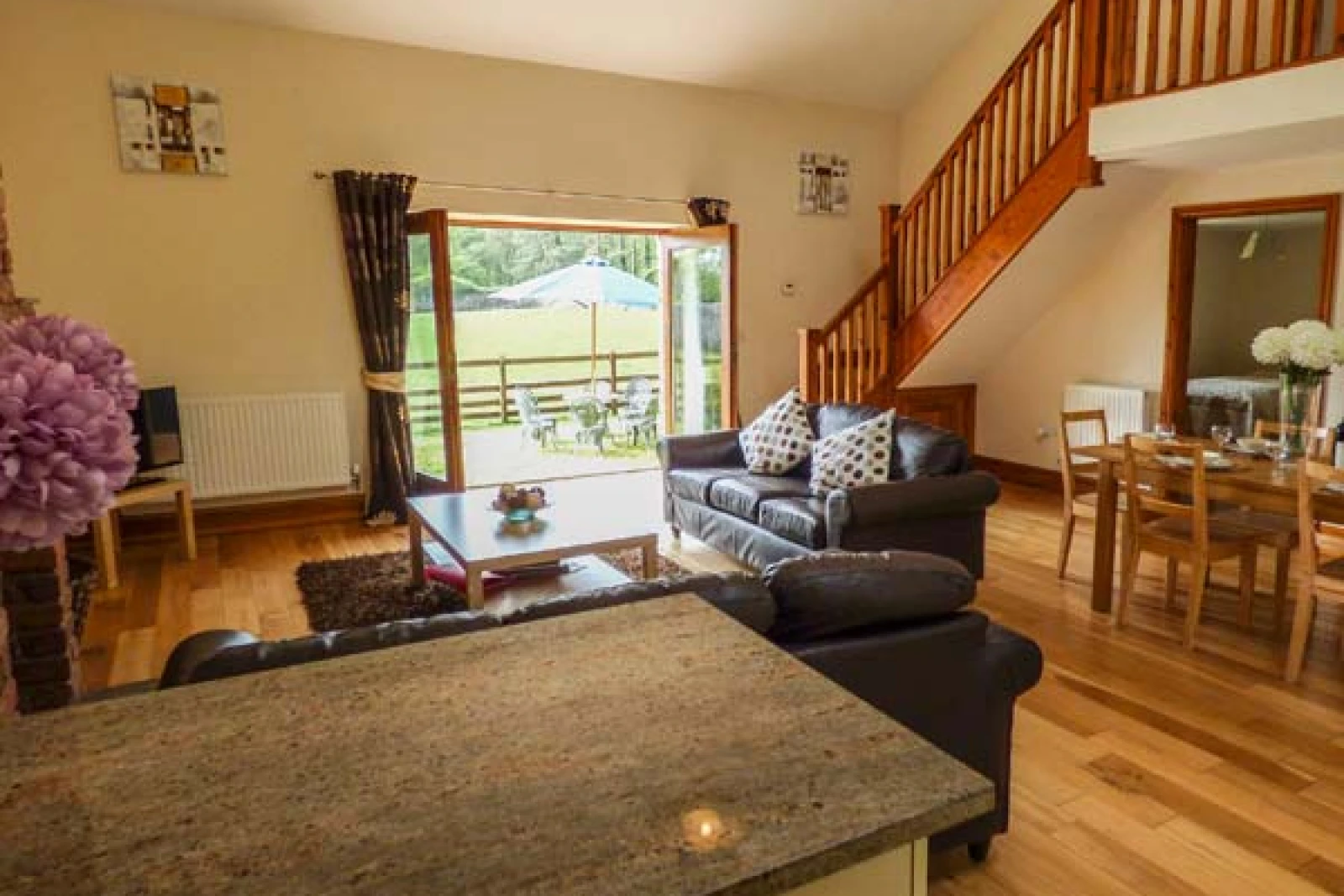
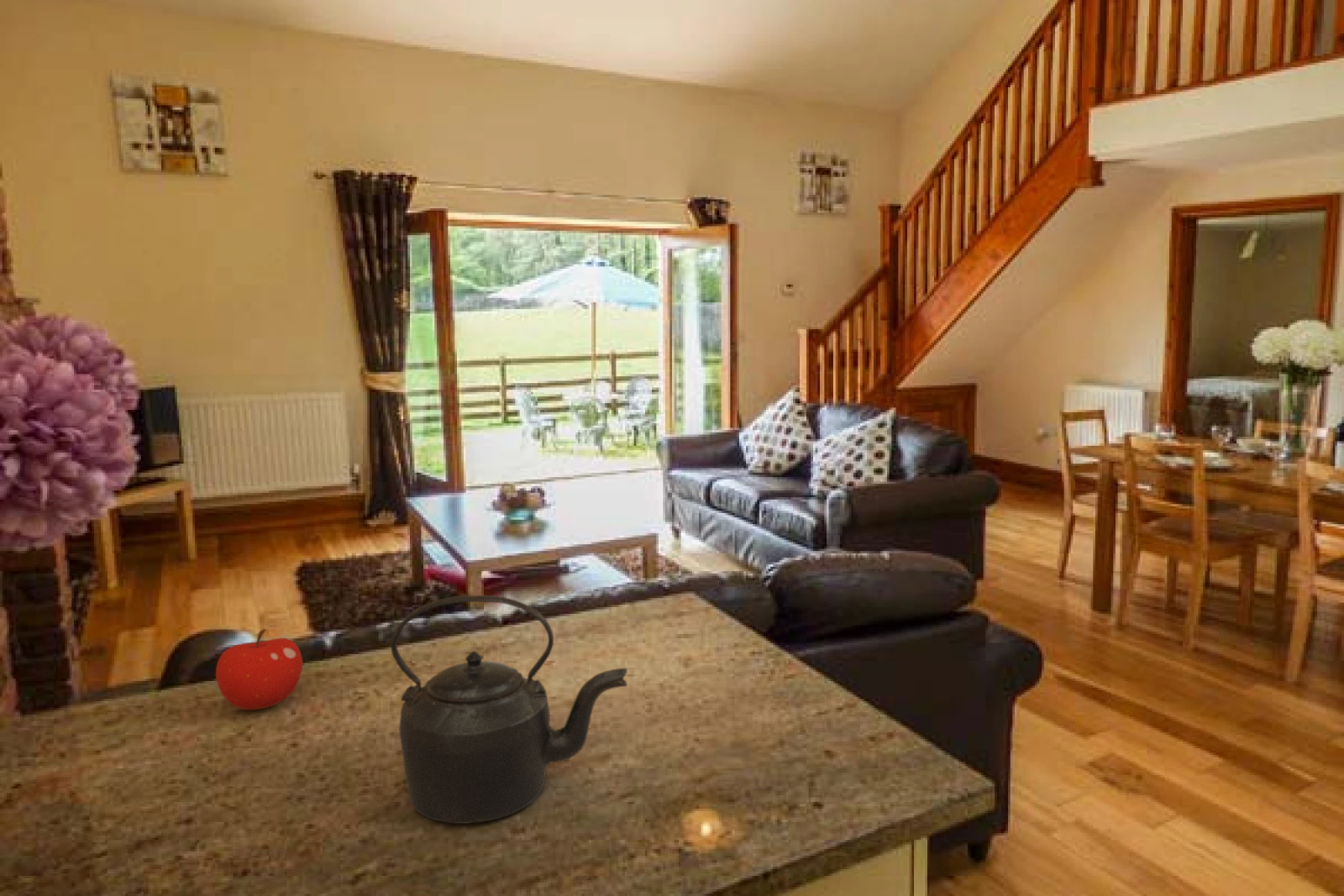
+ fruit (260, 668)
+ kettle (512, 690)
